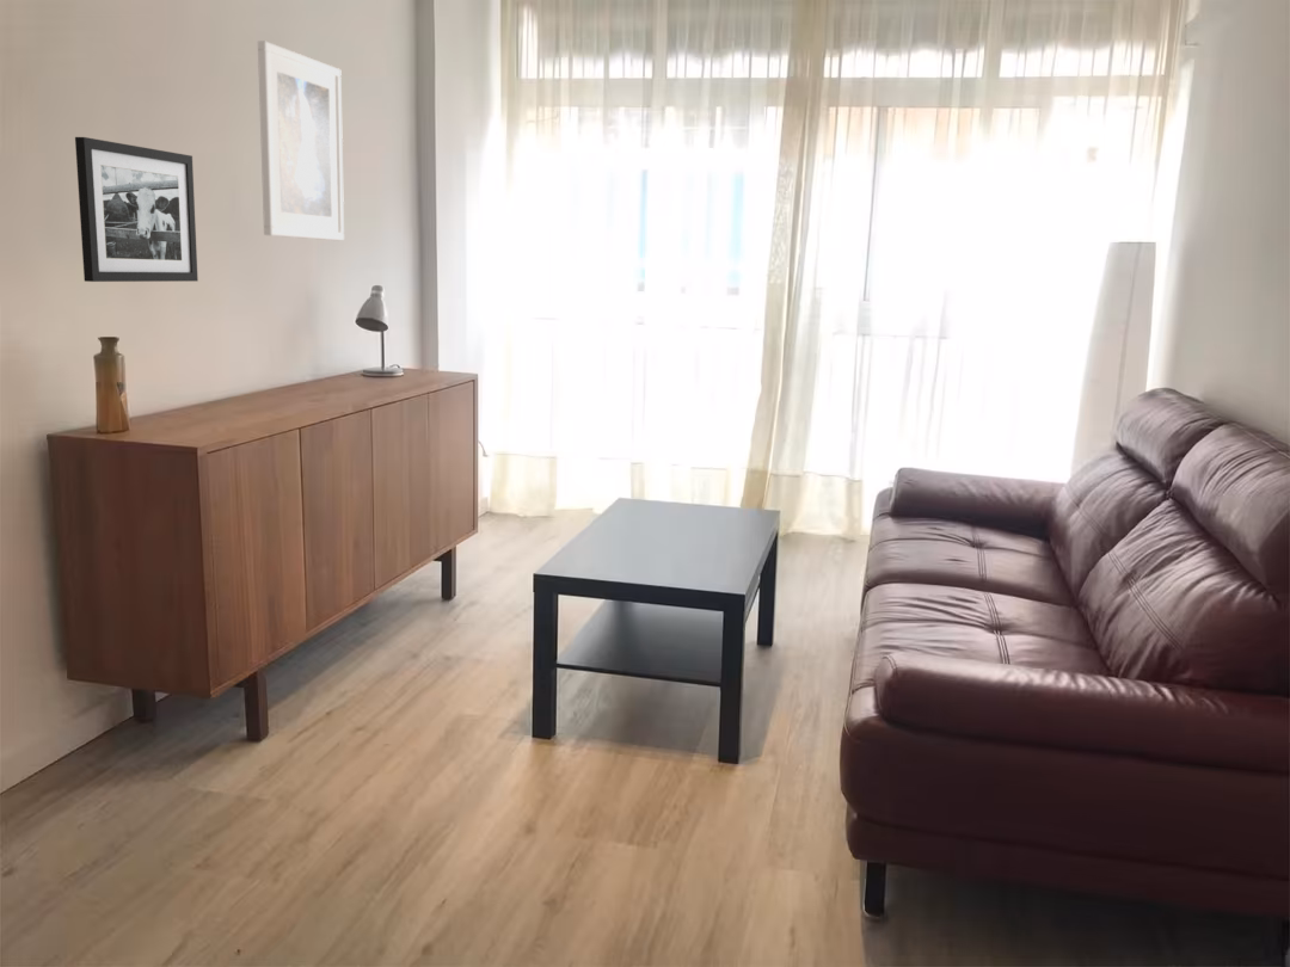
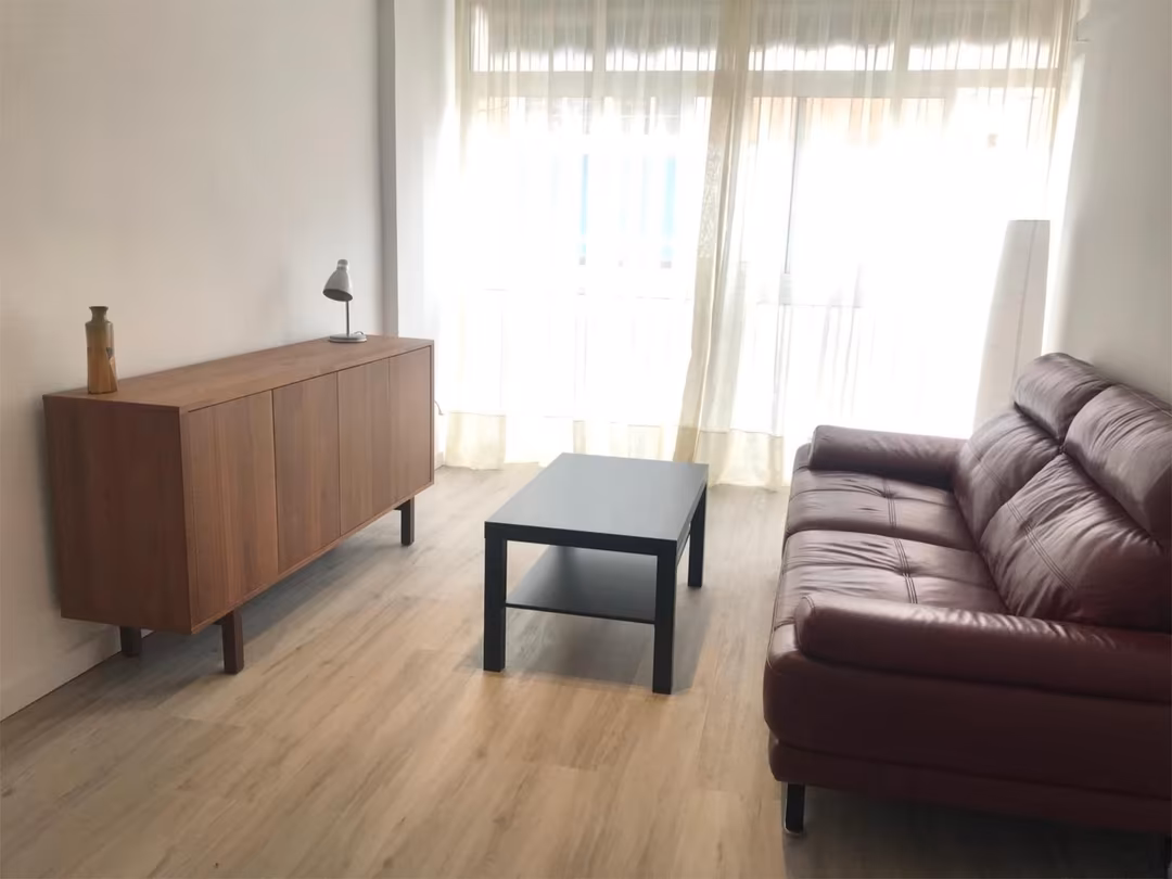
- picture frame (141, 215)
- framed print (303, 148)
